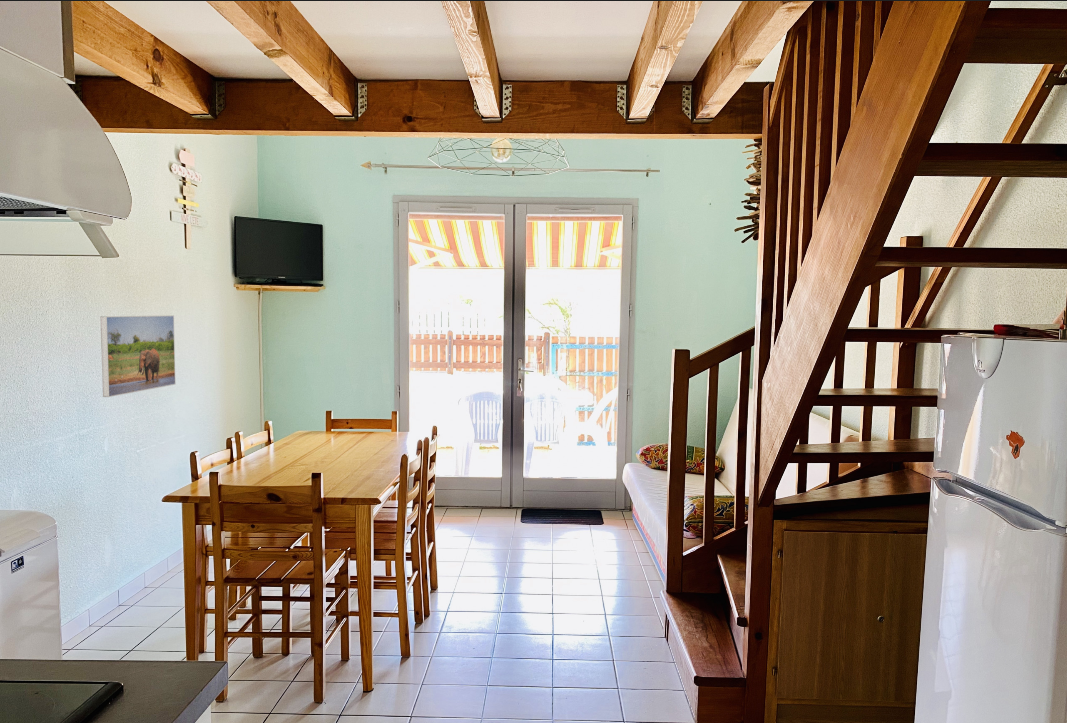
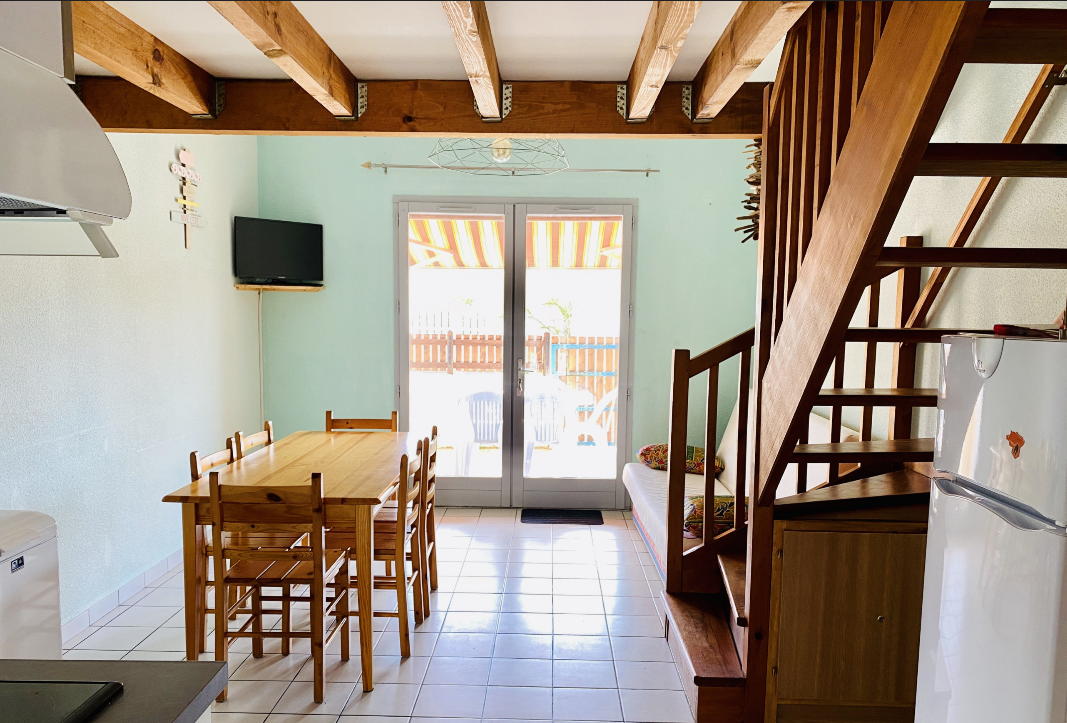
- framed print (141, 353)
